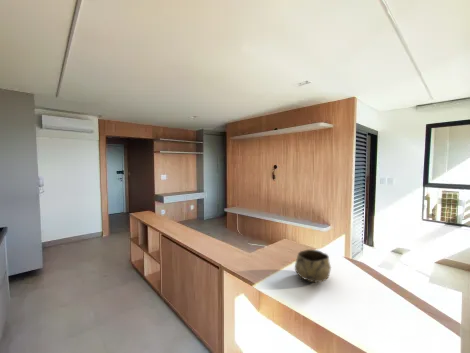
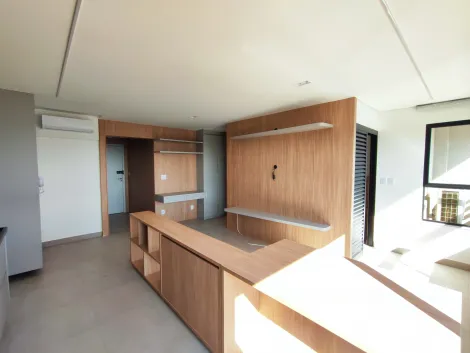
- decorative bowl (312, 266)
